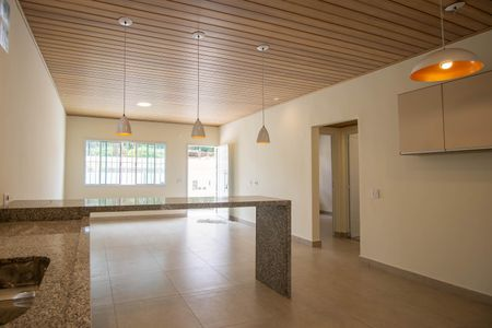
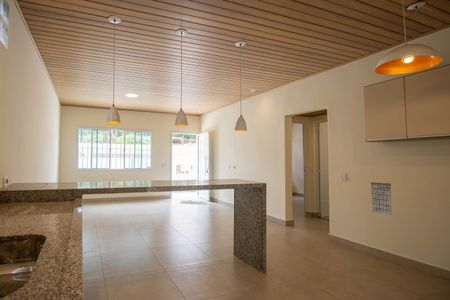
+ calendar (381, 194)
